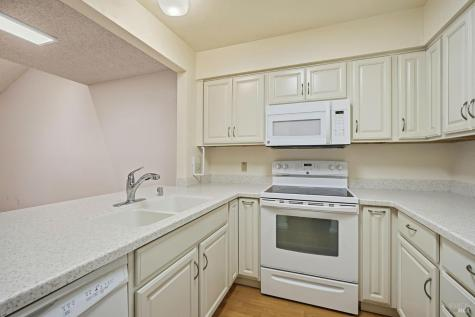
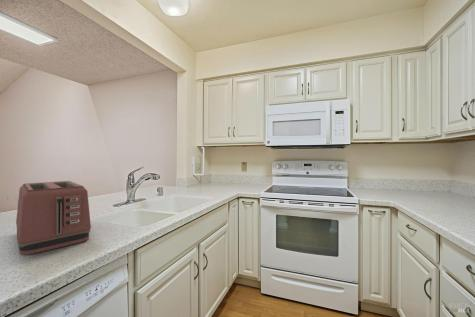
+ toaster (52, 210)
